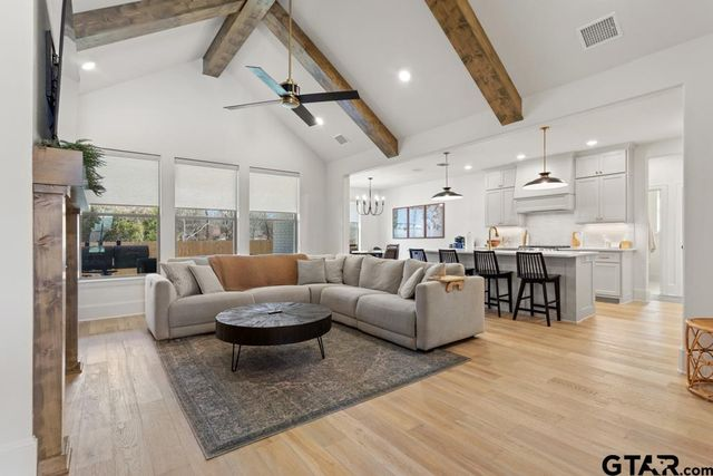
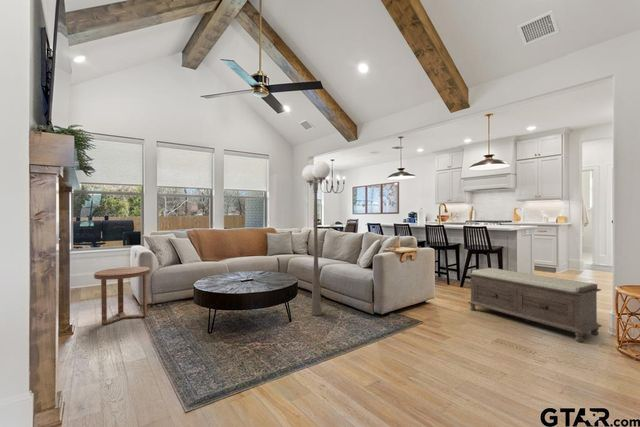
+ floor lamp (316, 238)
+ side table (122, 294)
+ bench (526, 298)
